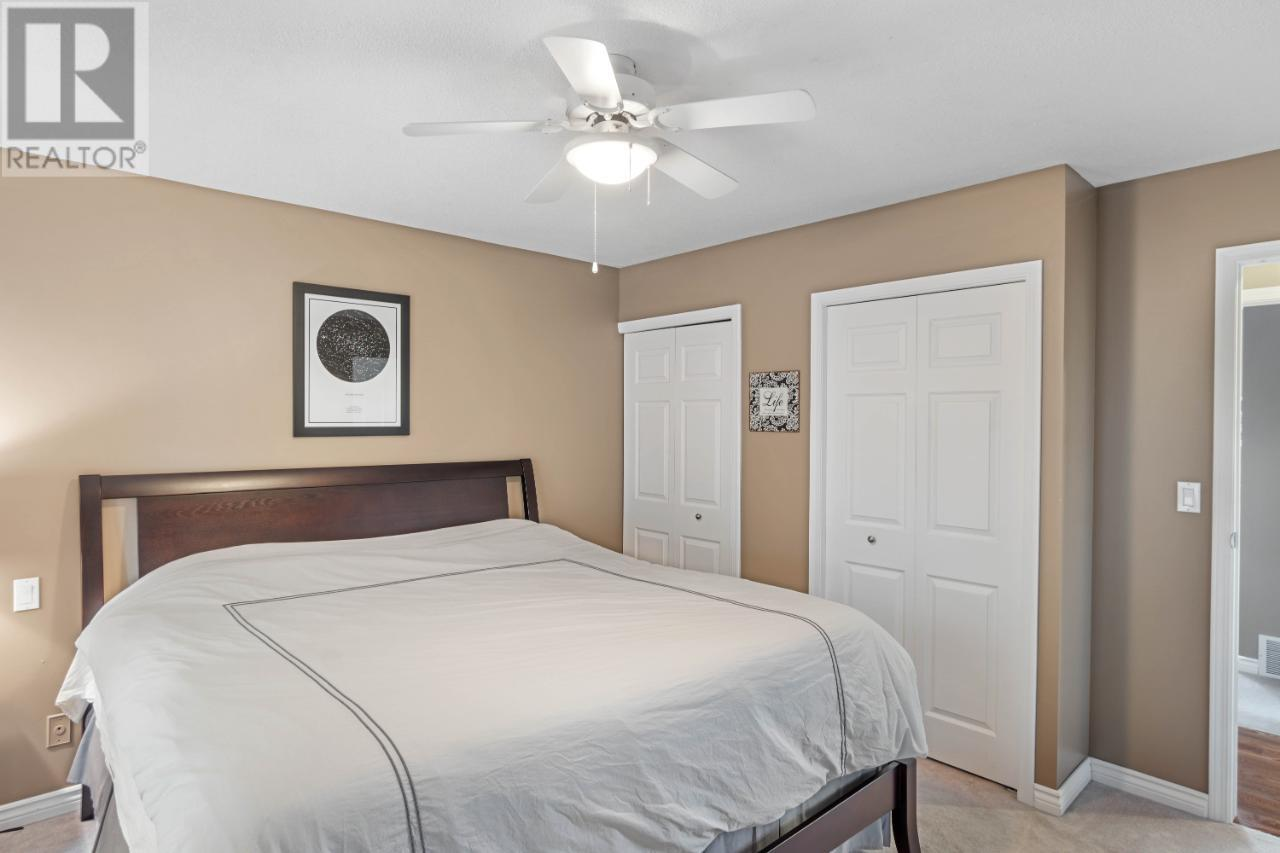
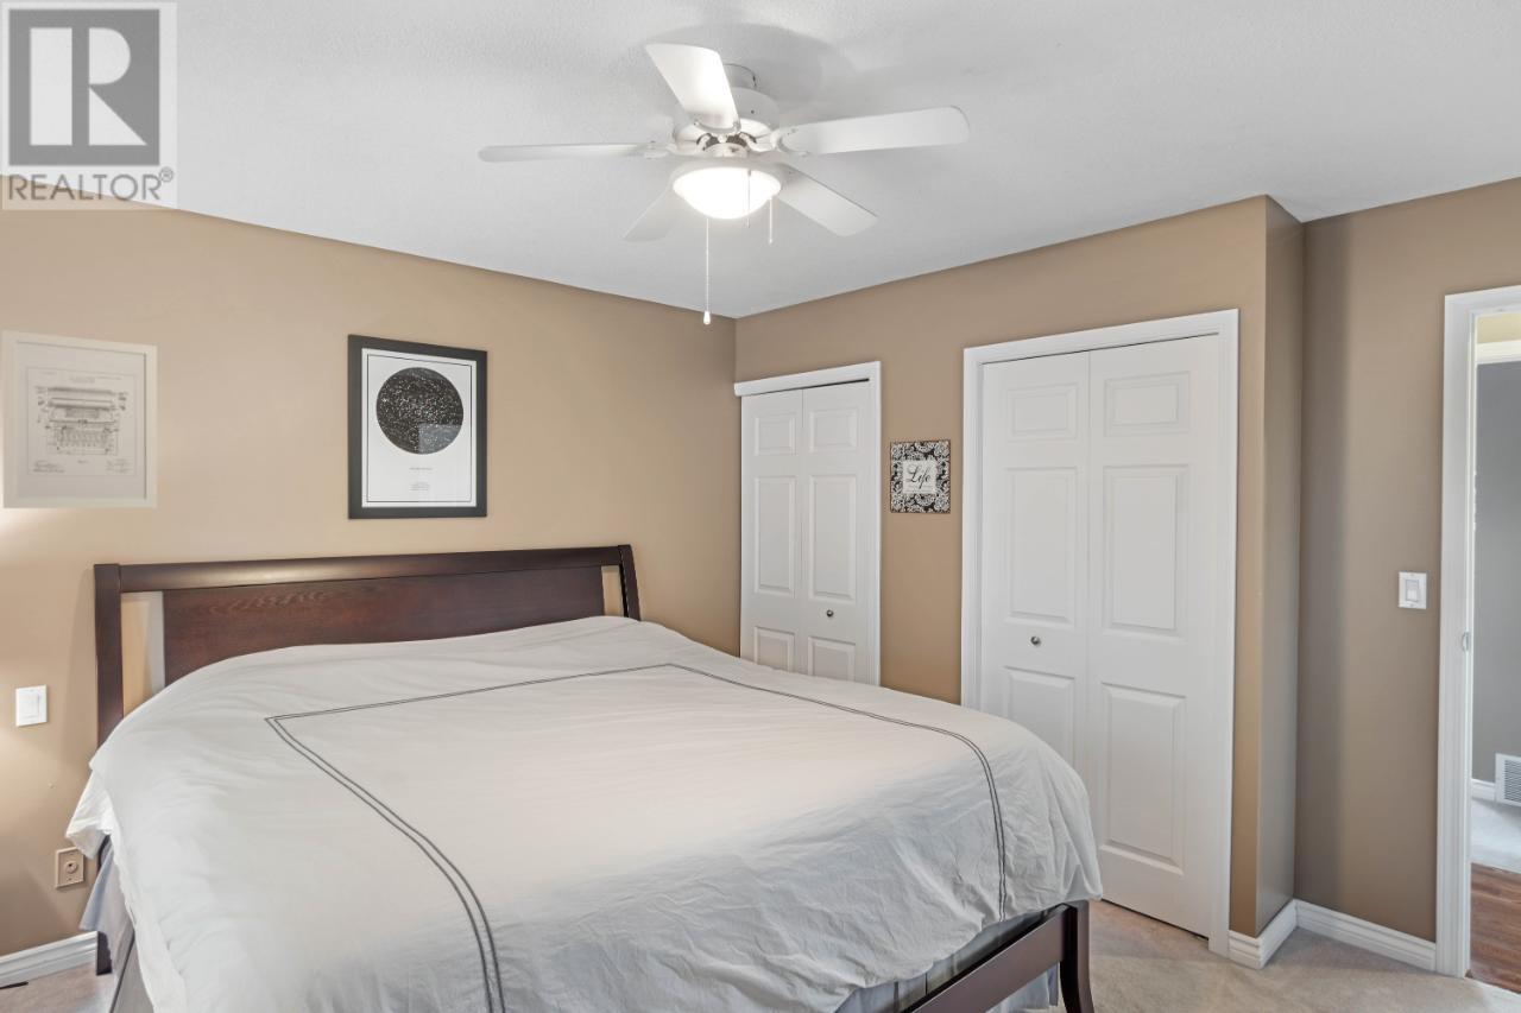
+ wall art (83, 423)
